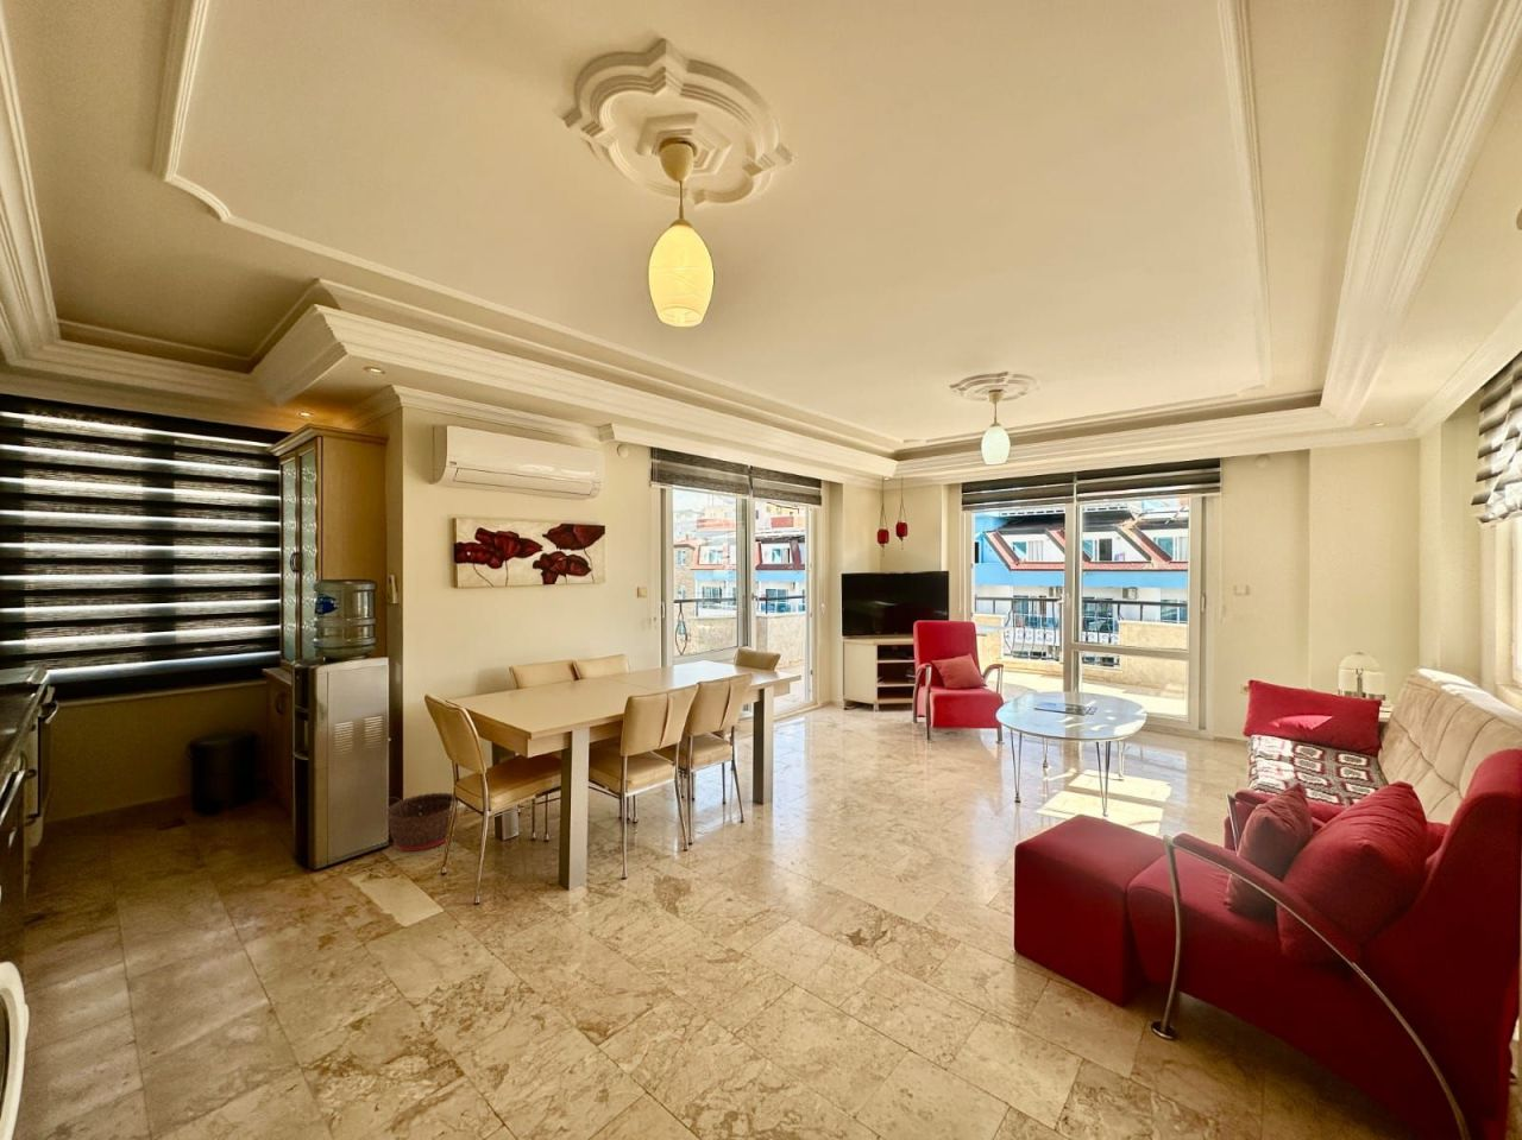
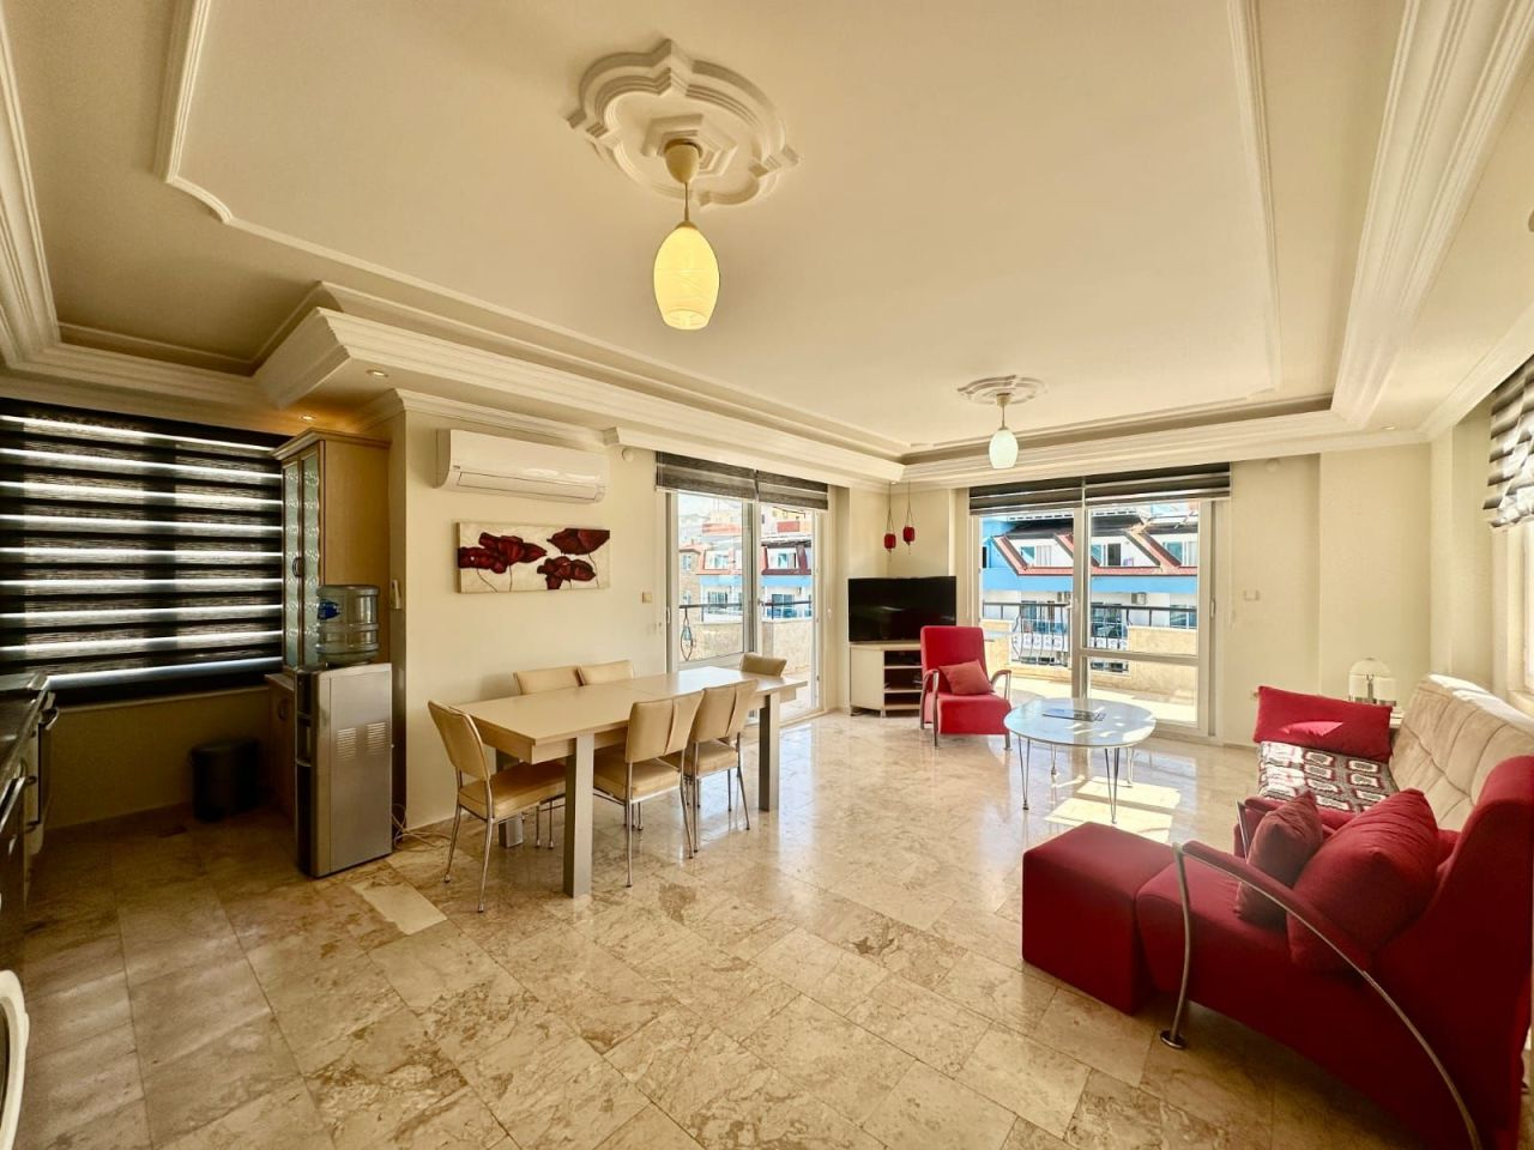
- basket (423, 821)
